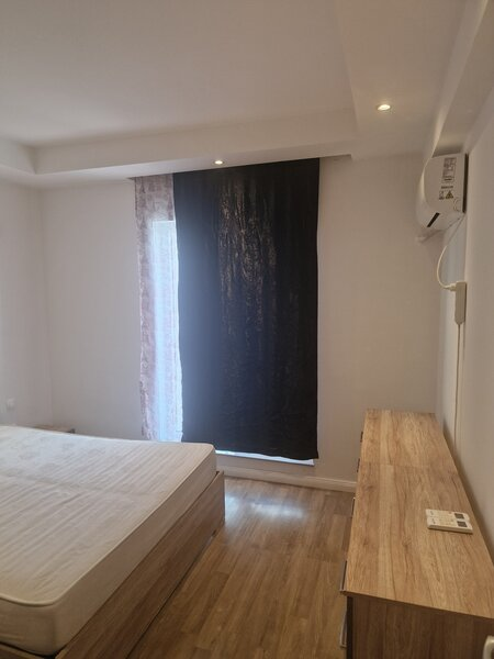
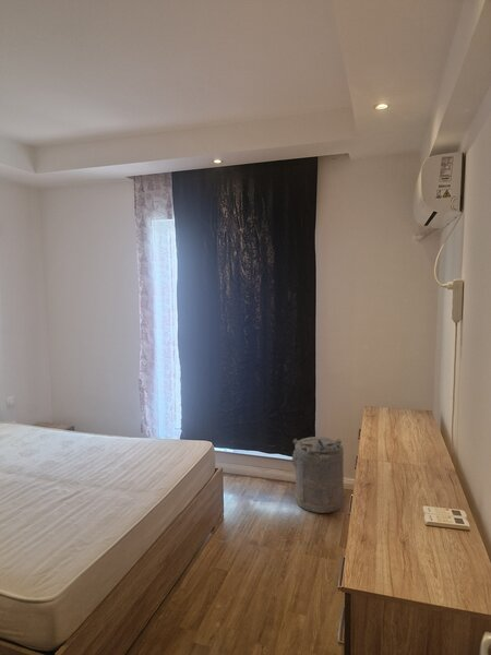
+ laundry hamper (316, 469)
